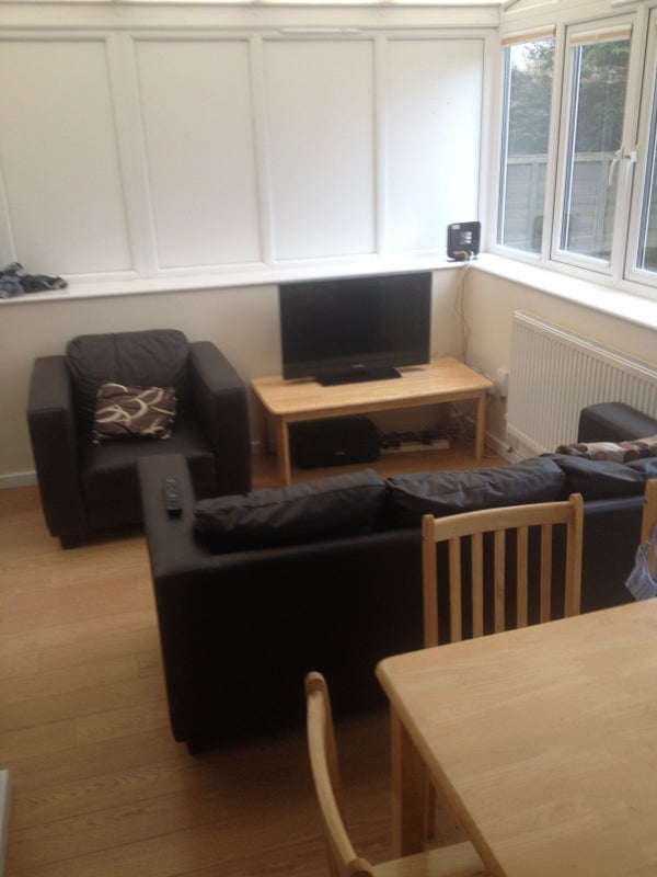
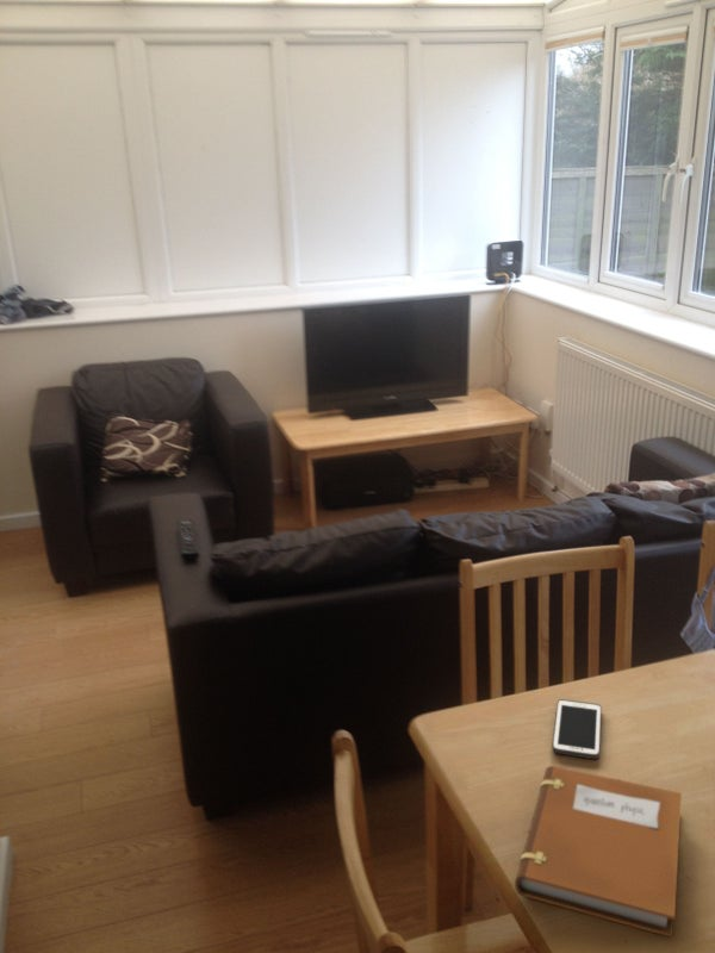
+ cell phone (577, 728)
+ notebook (602, 837)
